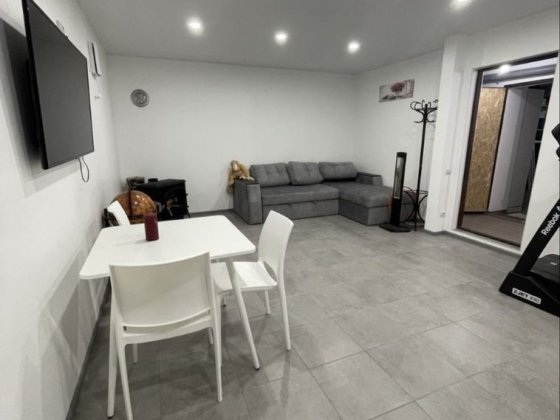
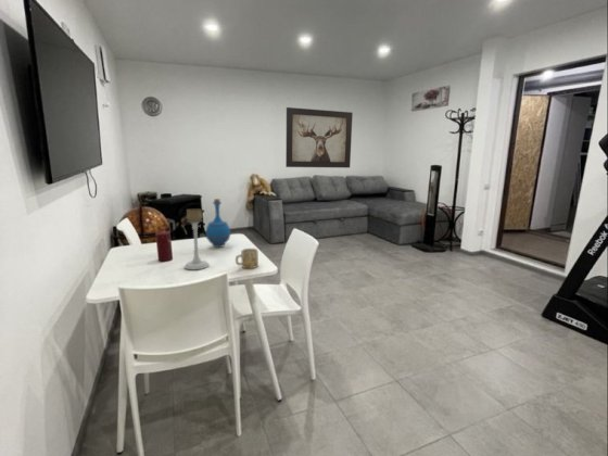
+ wall art (319, 139)
+ bottle (217, 223)
+ candle holder (195, 238)
+ mug (246, 258)
